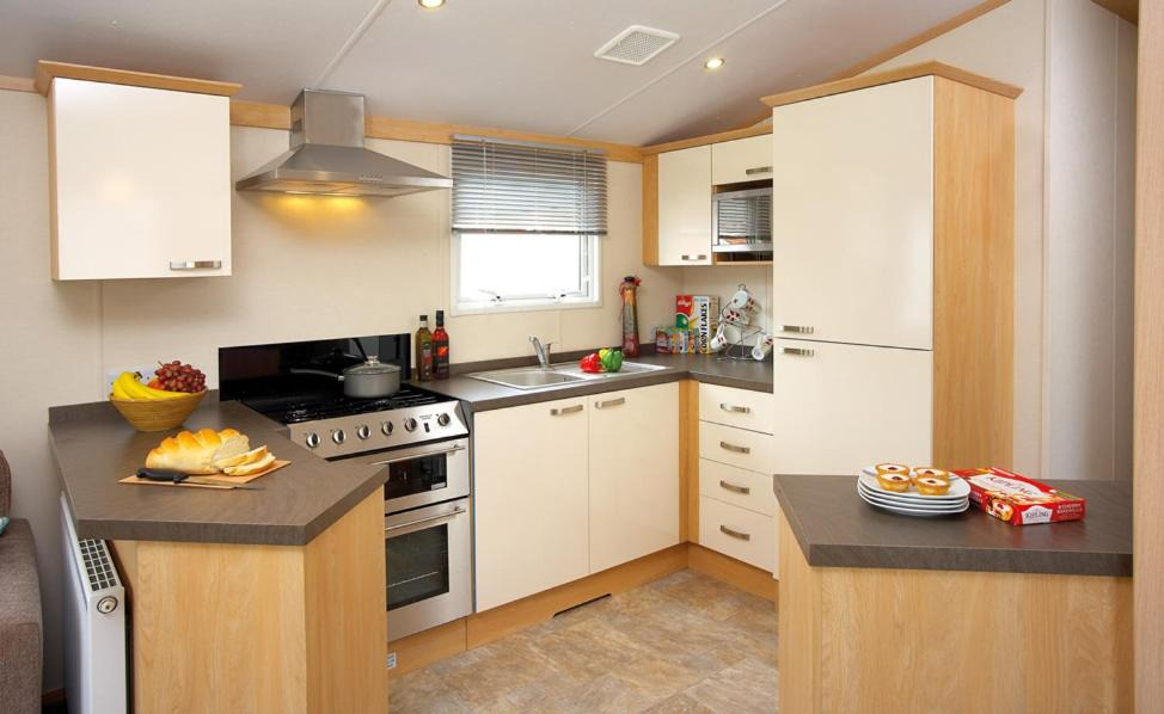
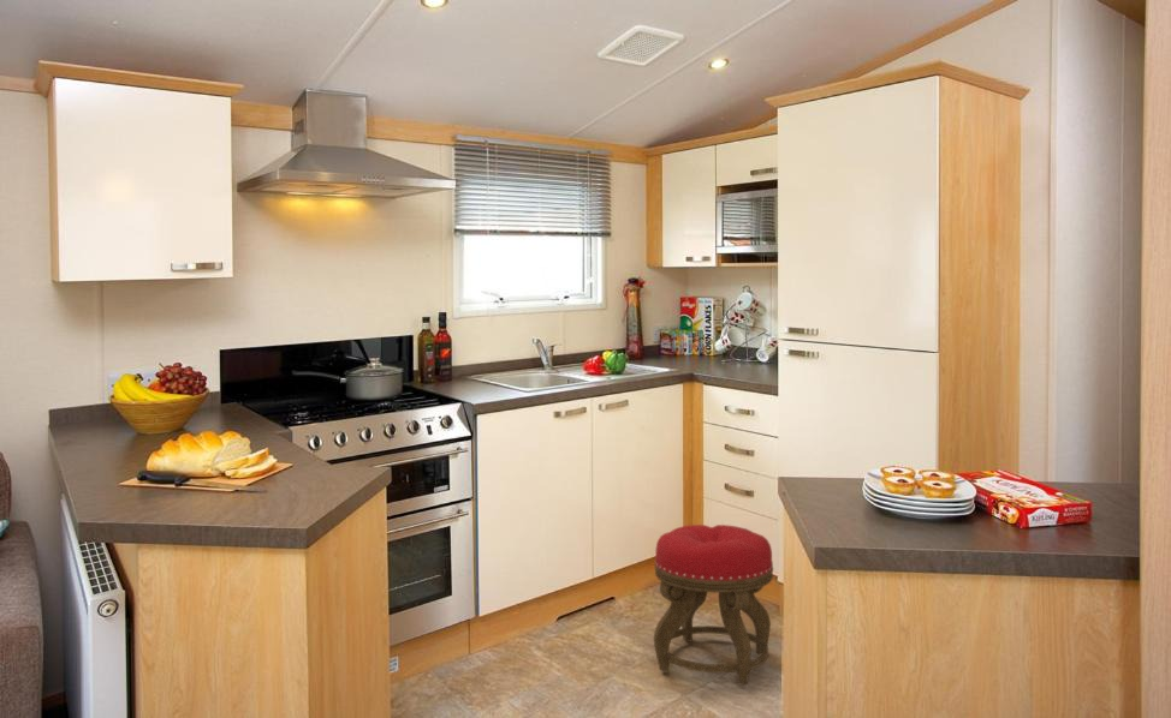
+ stool (719, 598)
